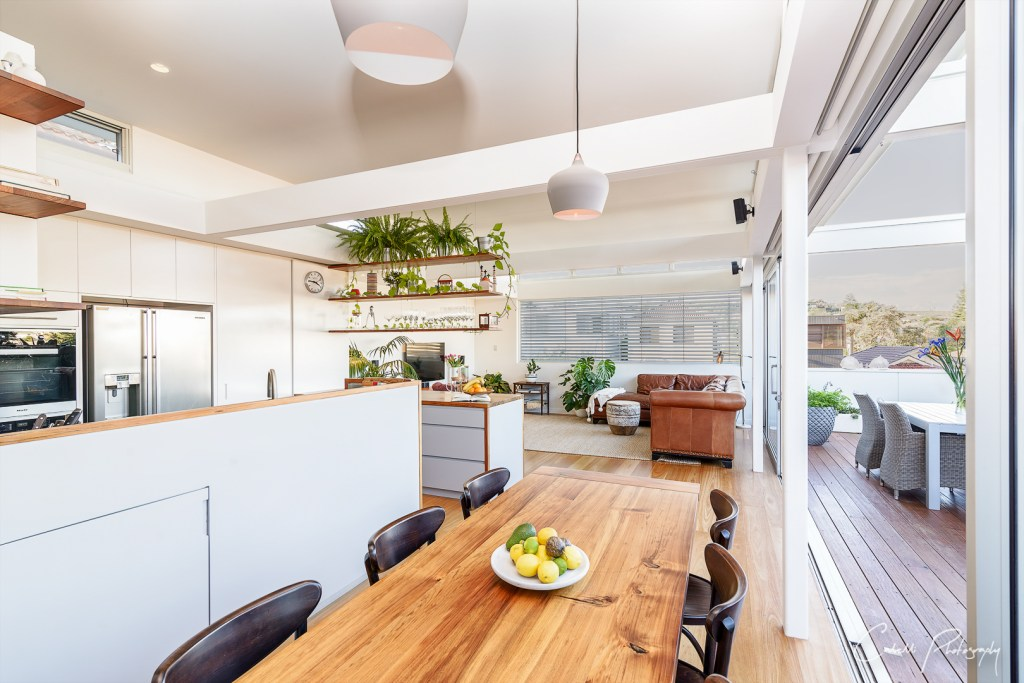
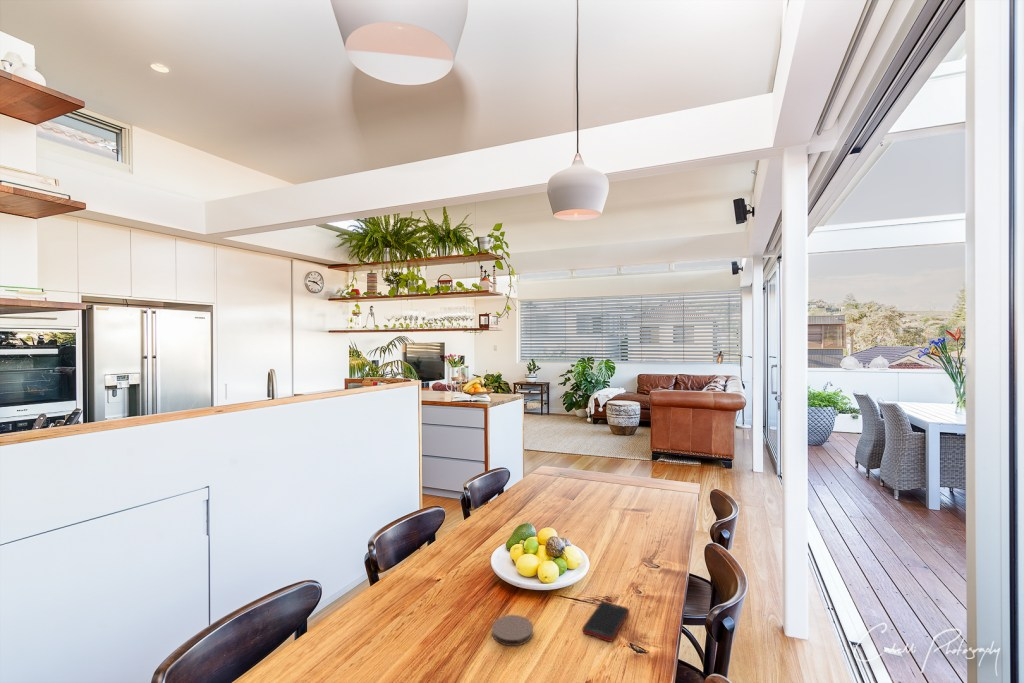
+ cell phone (606, 620)
+ coaster (512, 629)
